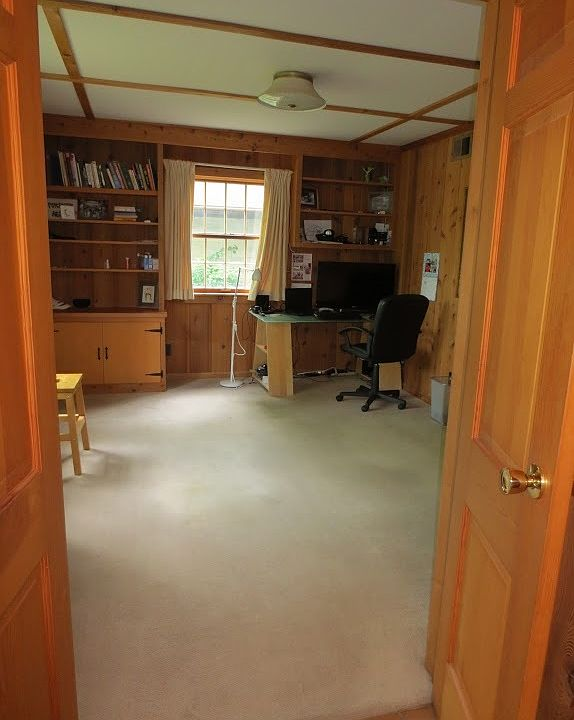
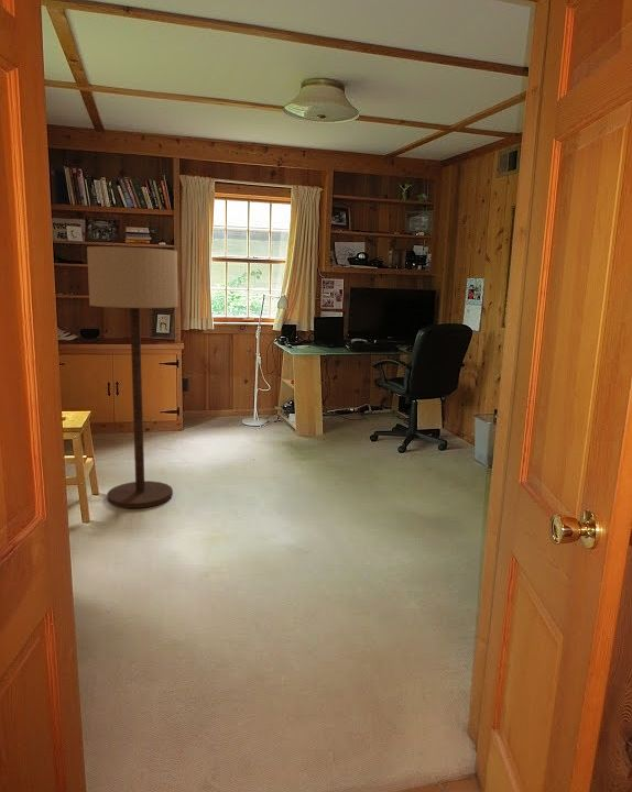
+ floor lamp (137, 377)
